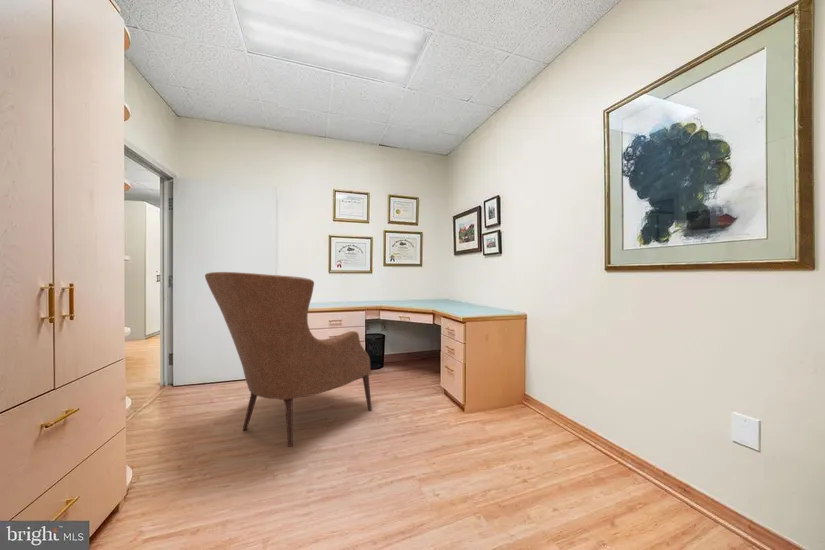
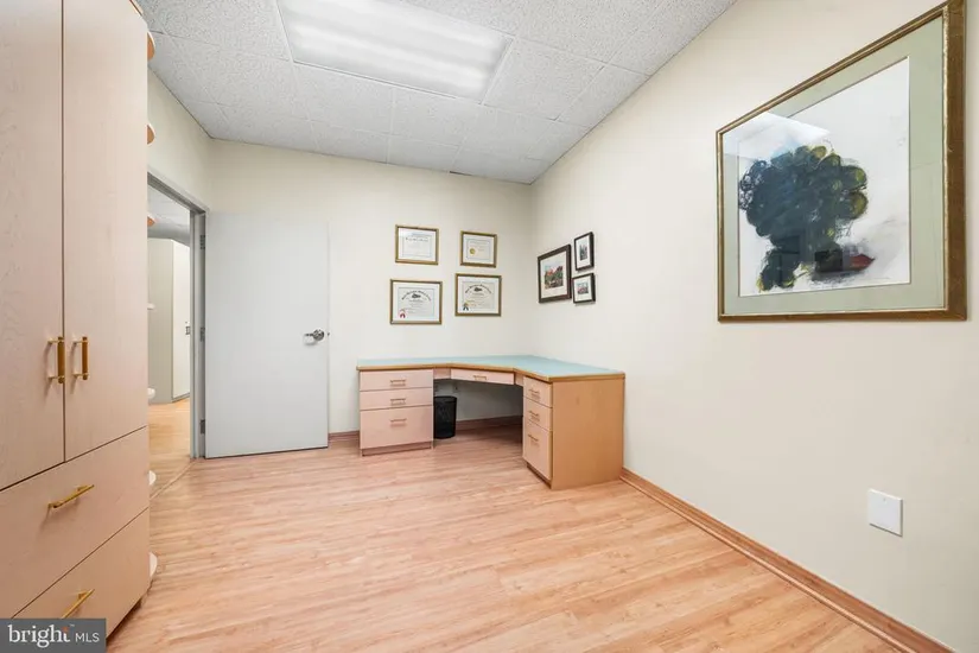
- chair (288, 348)
